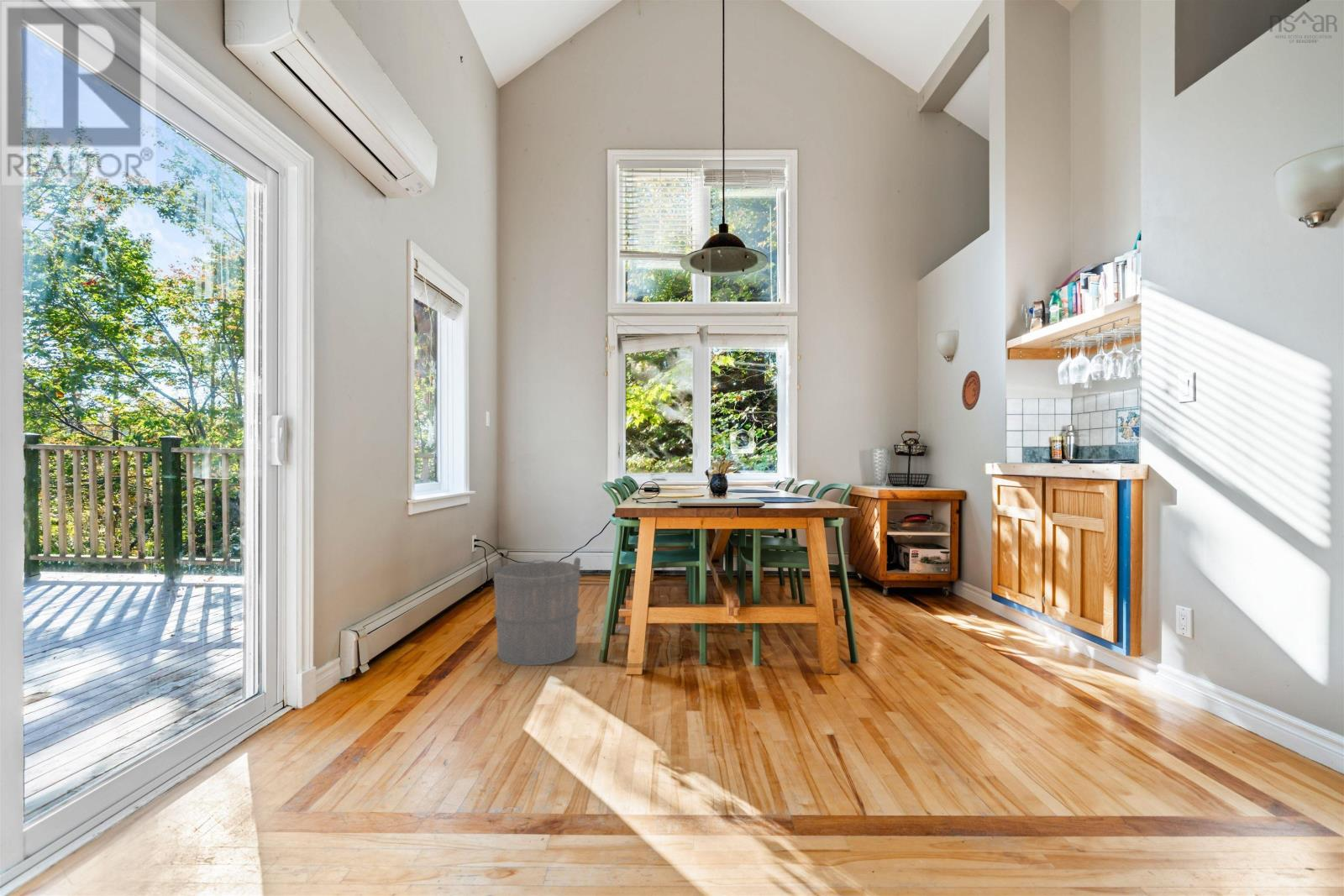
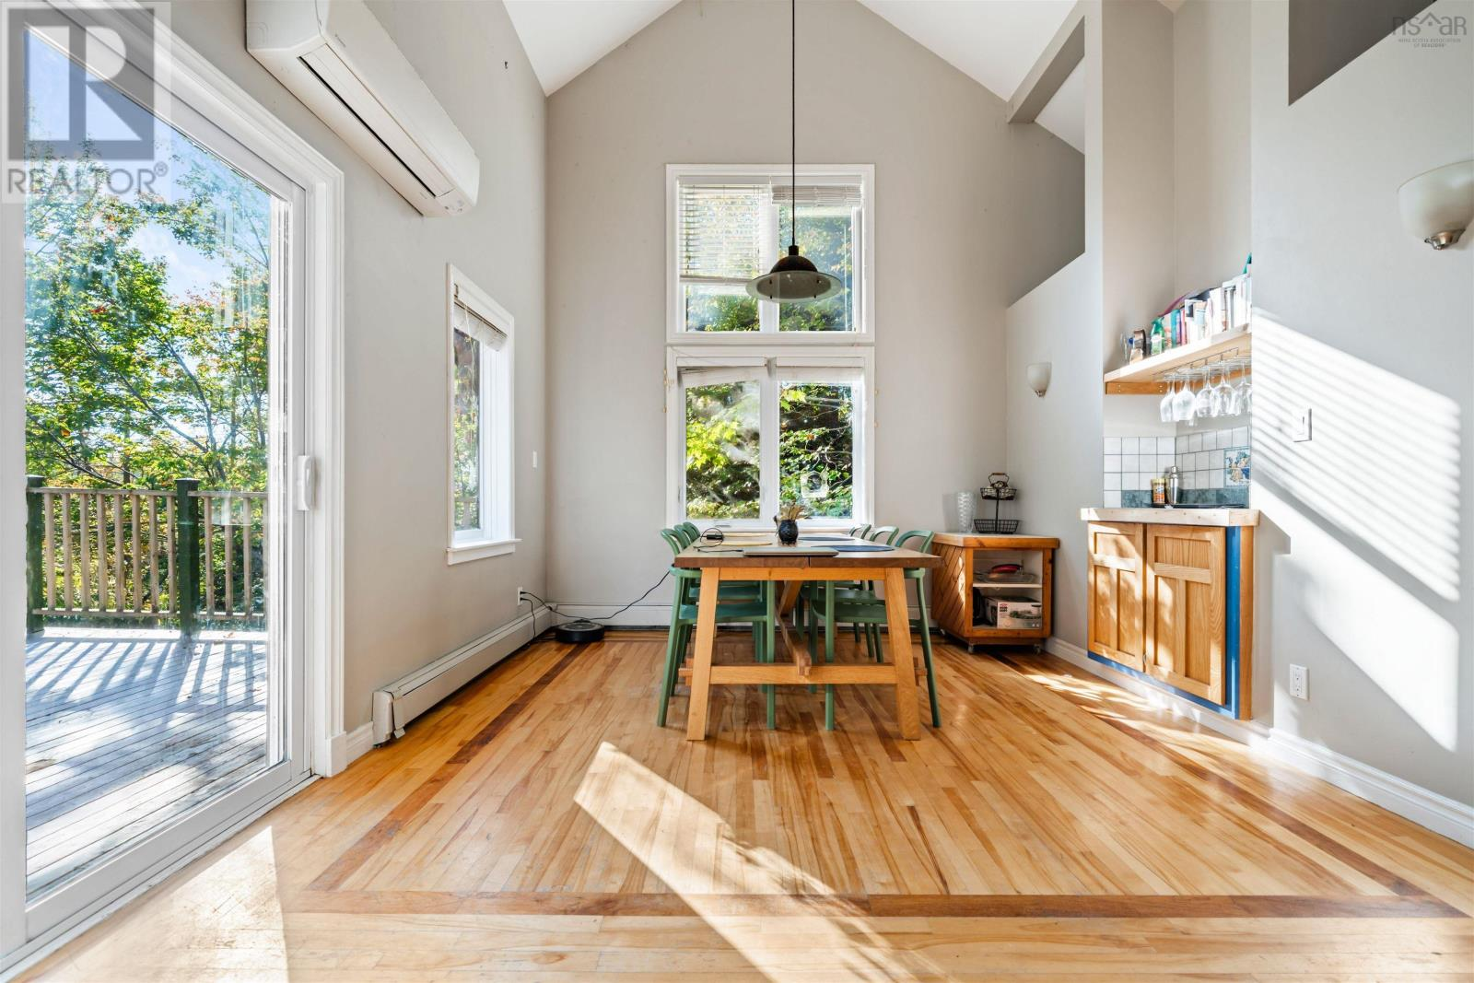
- decorative plate (971, 390)
- bucket (538, 605)
